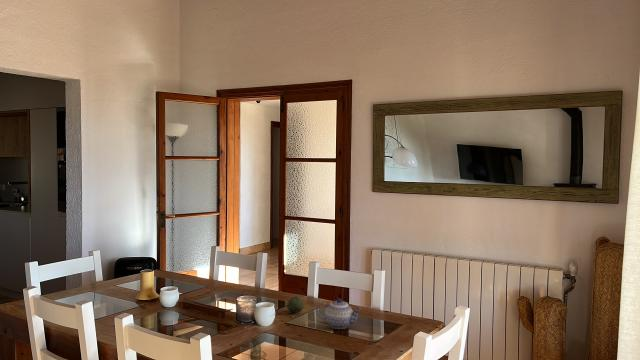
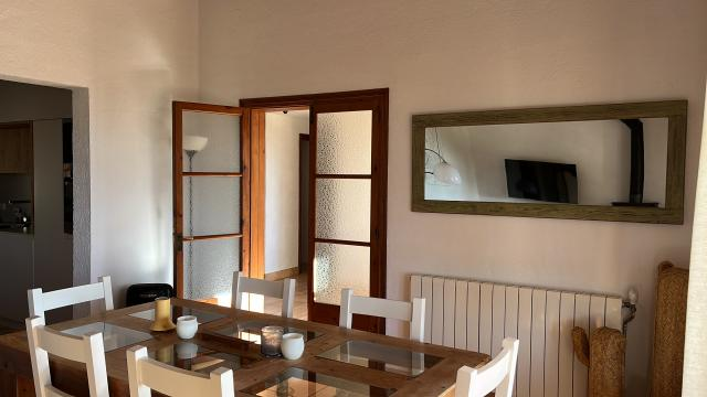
- teapot (338, 312)
- fruit (295, 304)
